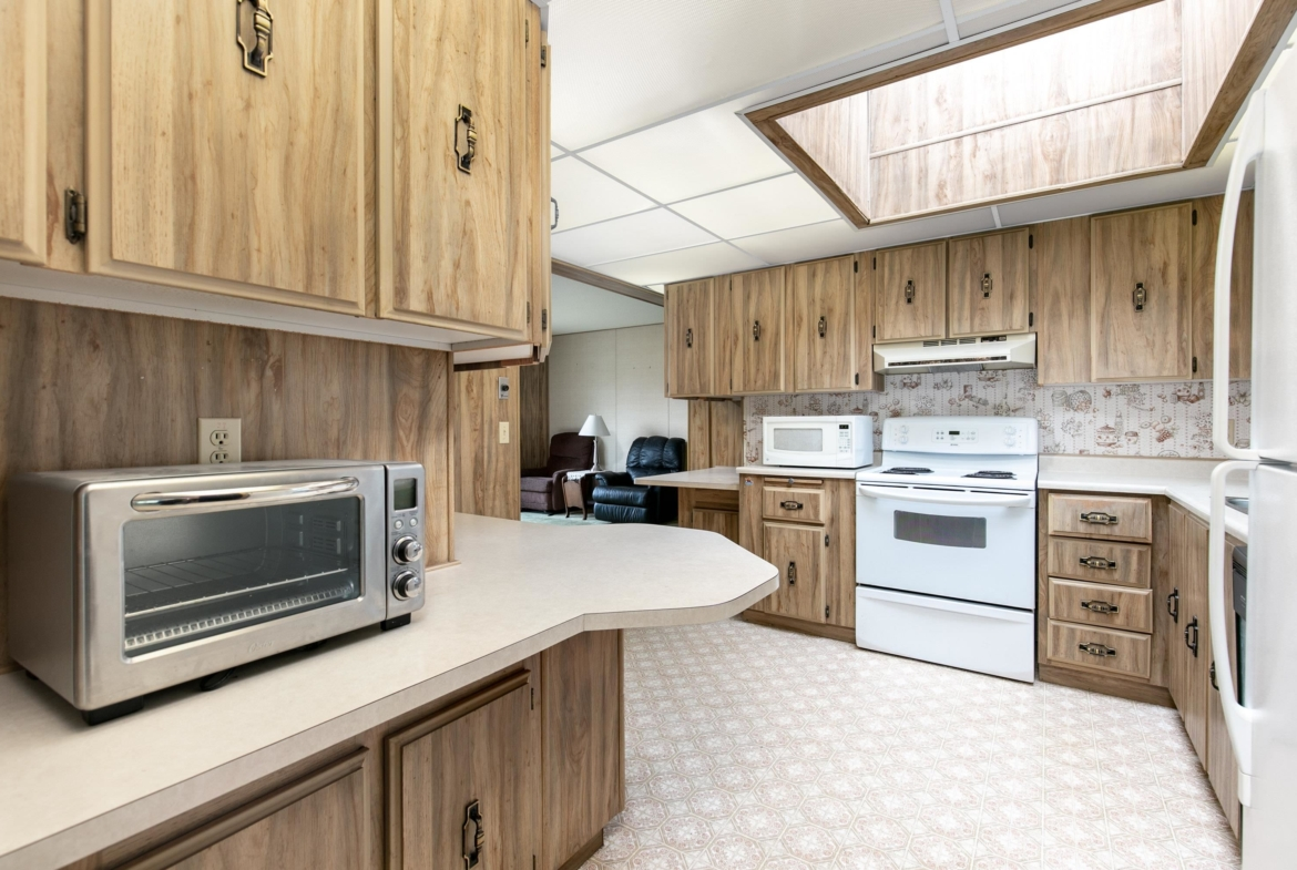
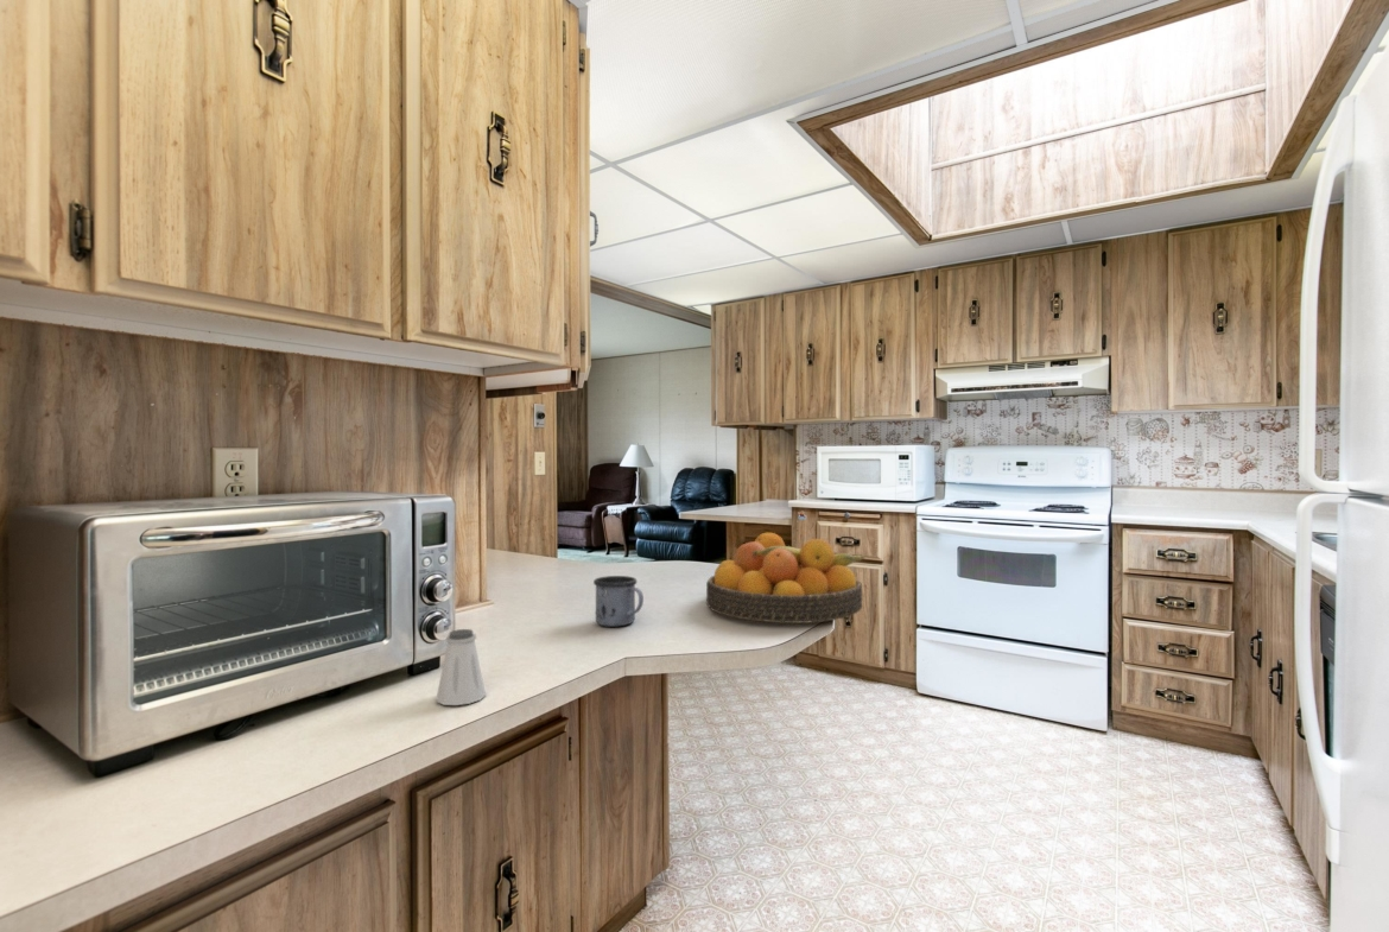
+ saltshaker (461, 664)
+ fruit bowl (782, 571)
+ mug (620, 601)
